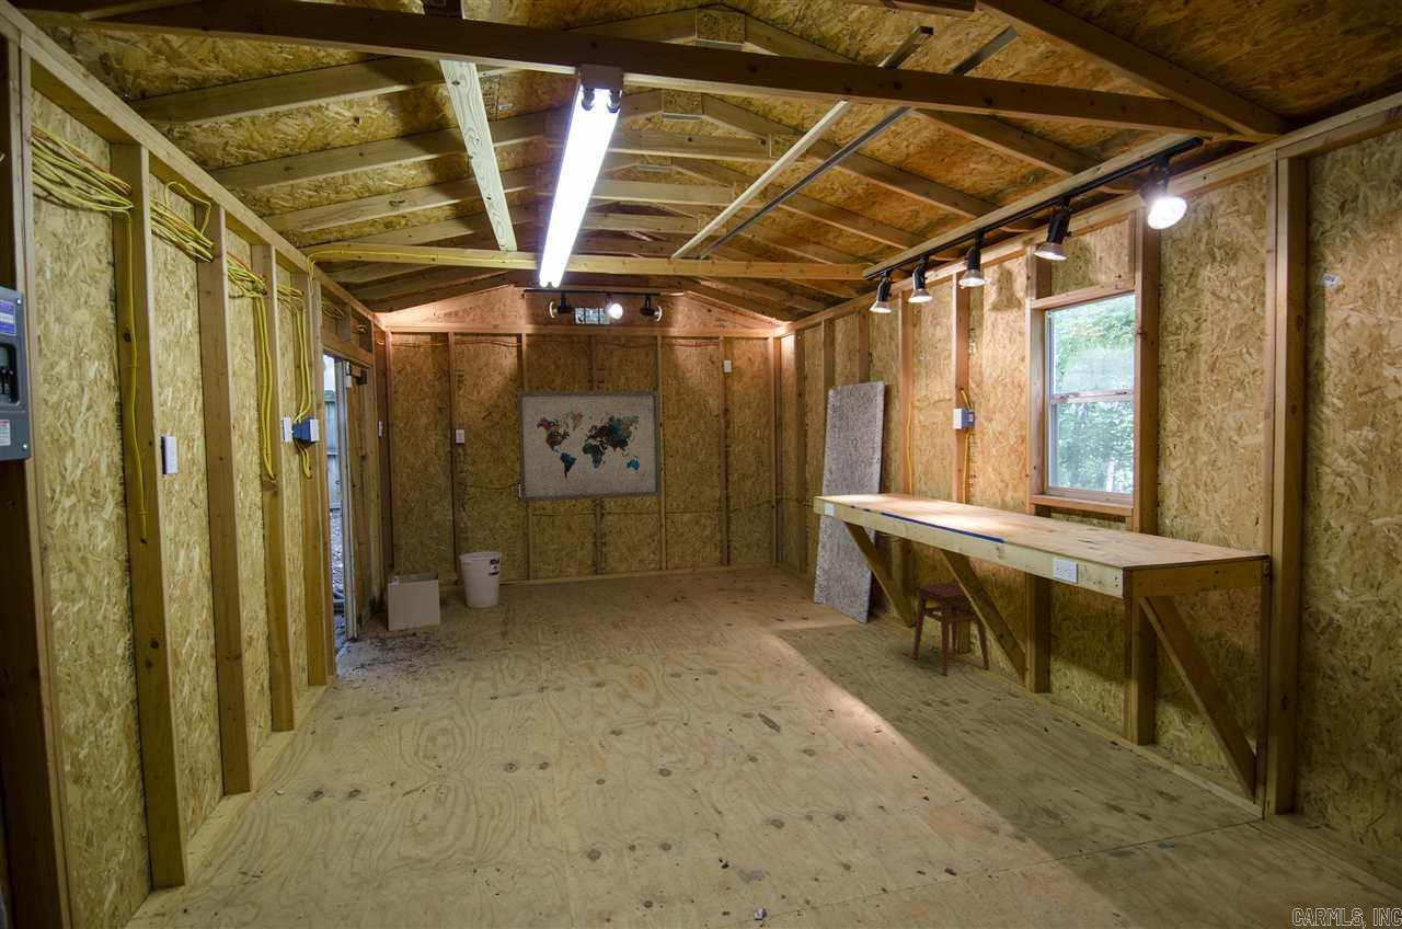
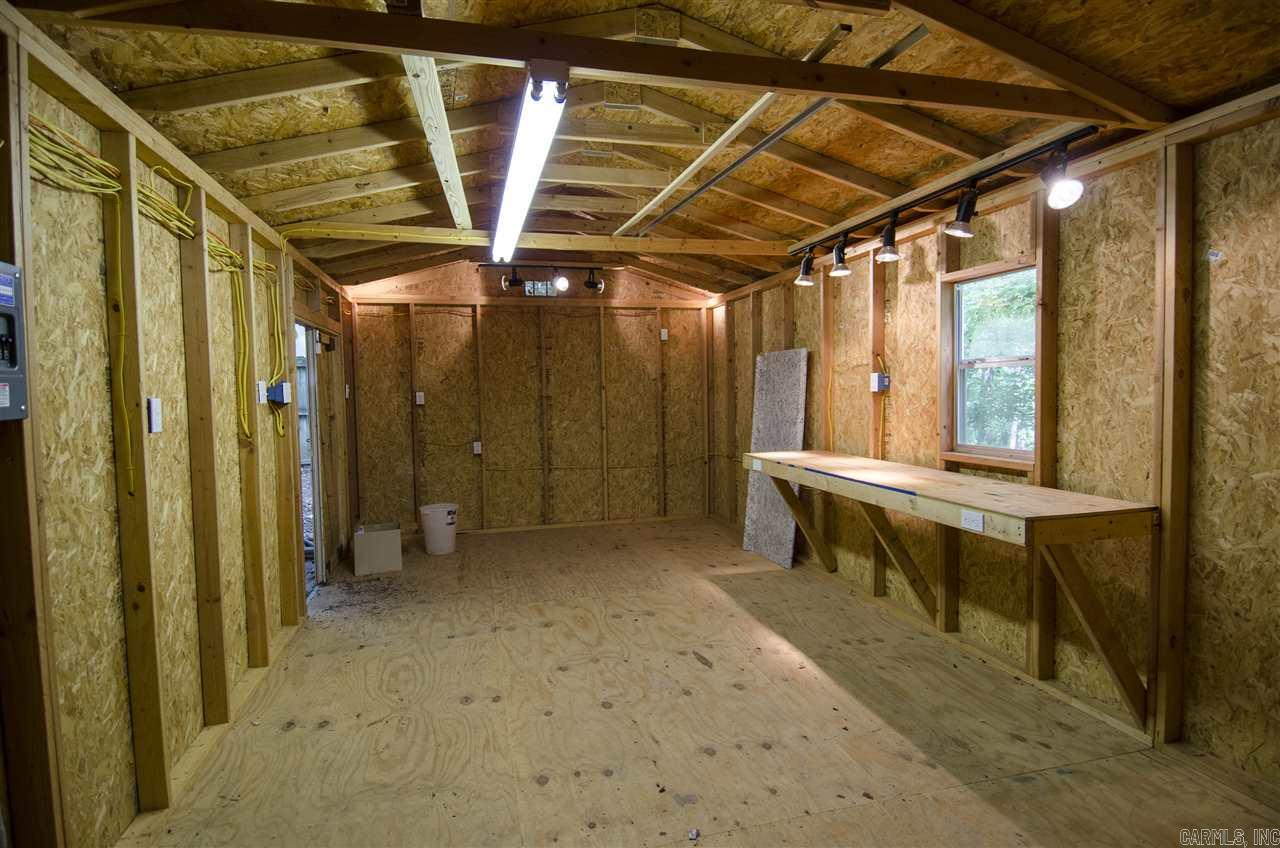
- wall art (590, 445)
- stool (949, 626)
